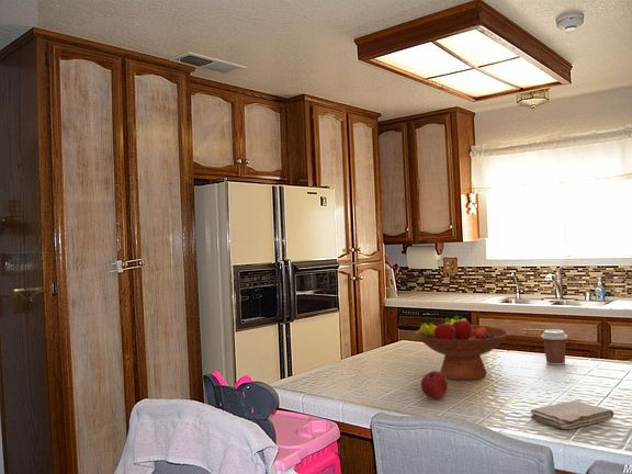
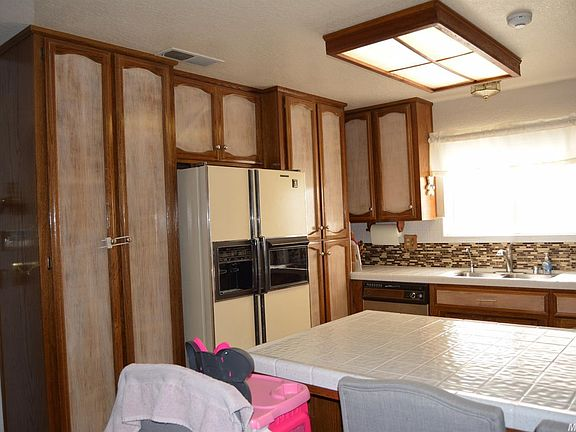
- fruit bowl (462, 345)
- coffee cup (554, 347)
- washcloth (571, 413)
- apple (433, 385)
